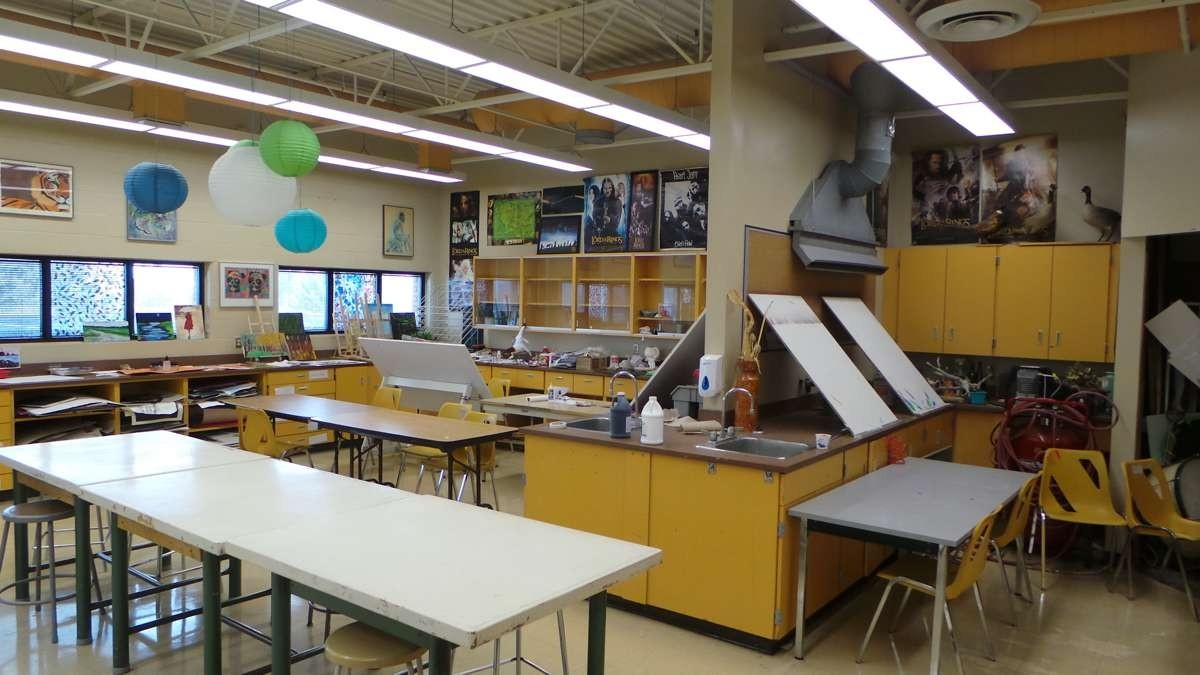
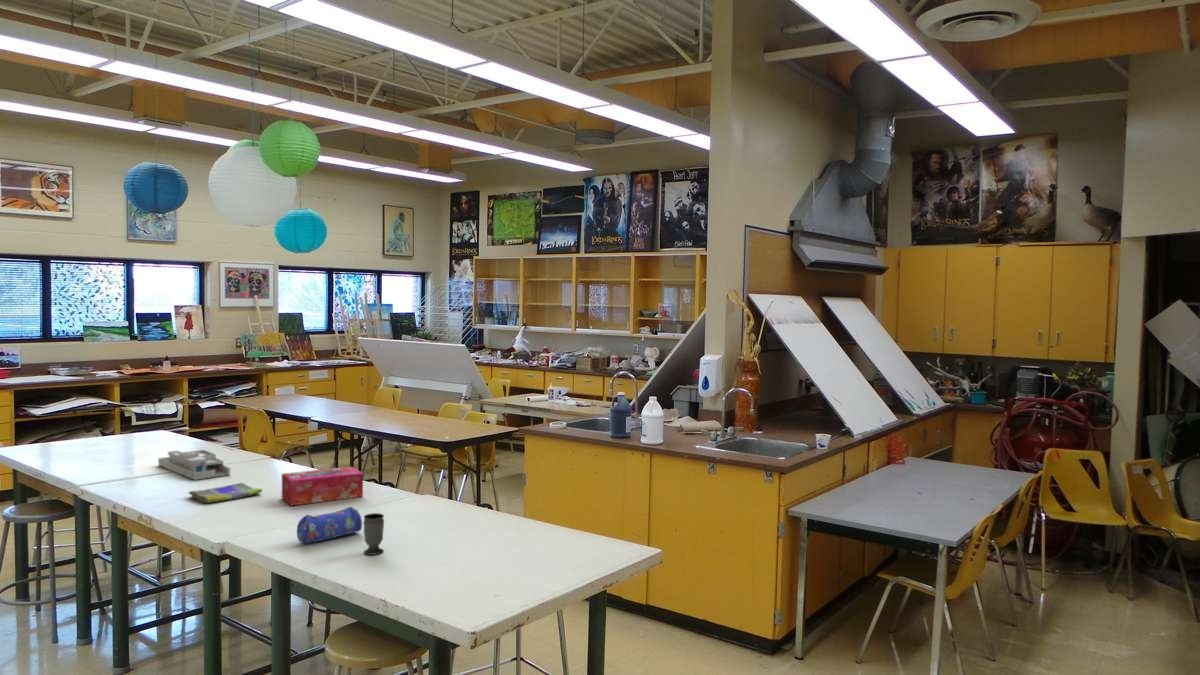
+ cup (373, 533)
+ dish towel (225, 492)
+ pencil case (329, 524)
+ tissue box (322, 485)
+ desk organizer (193, 460)
